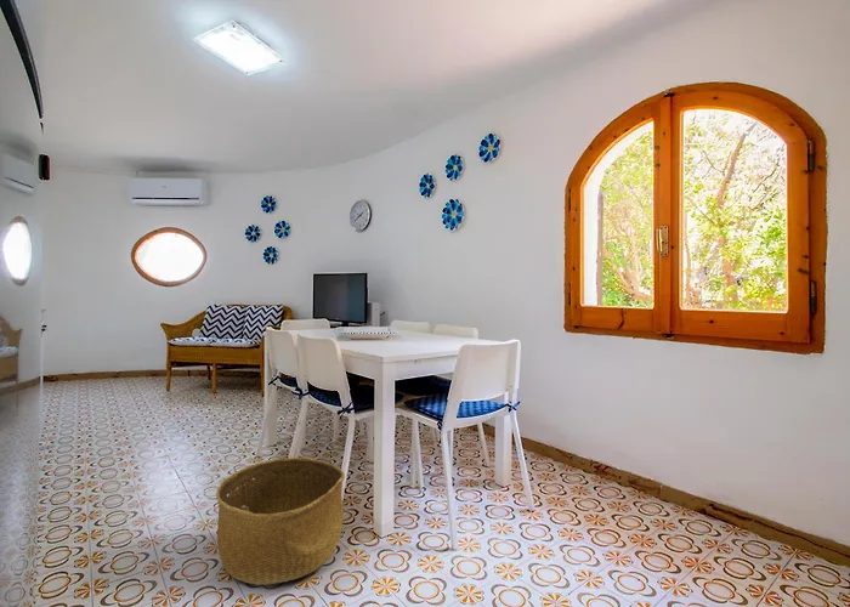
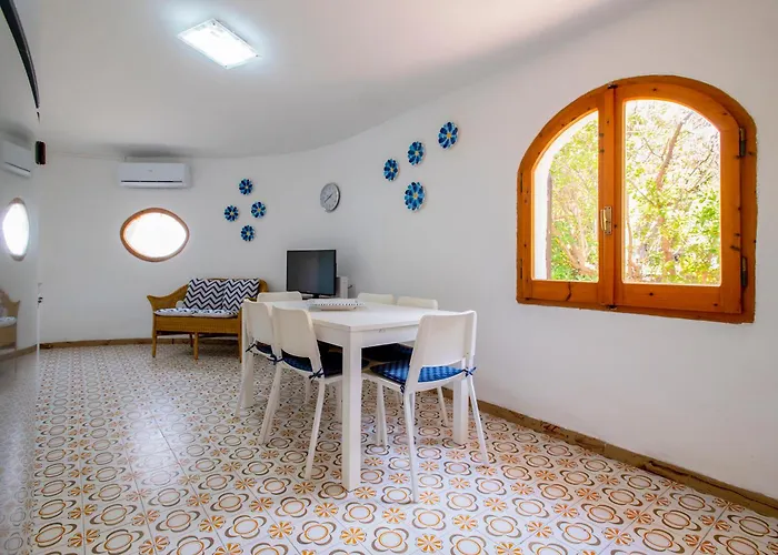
- basket (280, 516)
